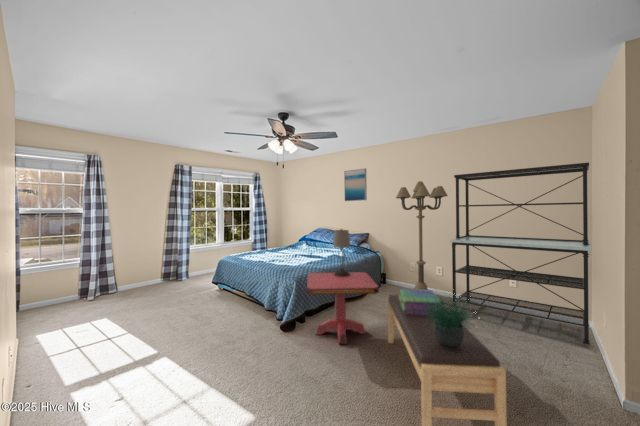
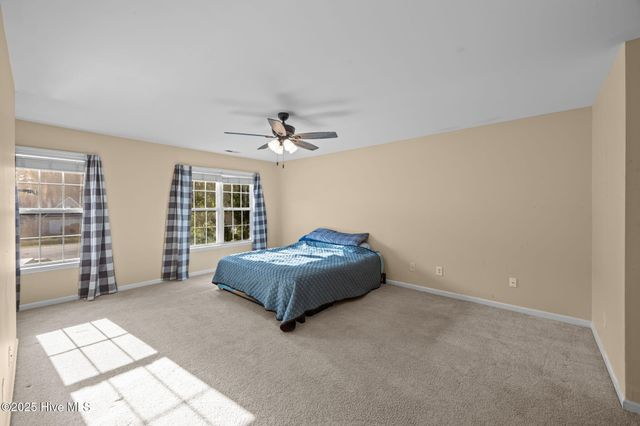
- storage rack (515, 245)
- potted plant (448, 313)
- bench (429, 350)
- table lamp (342, 251)
- stack of books (419, 301)
- side table (340, 305)
- wall art (355, 185)
- floor lamp (420, 239)
